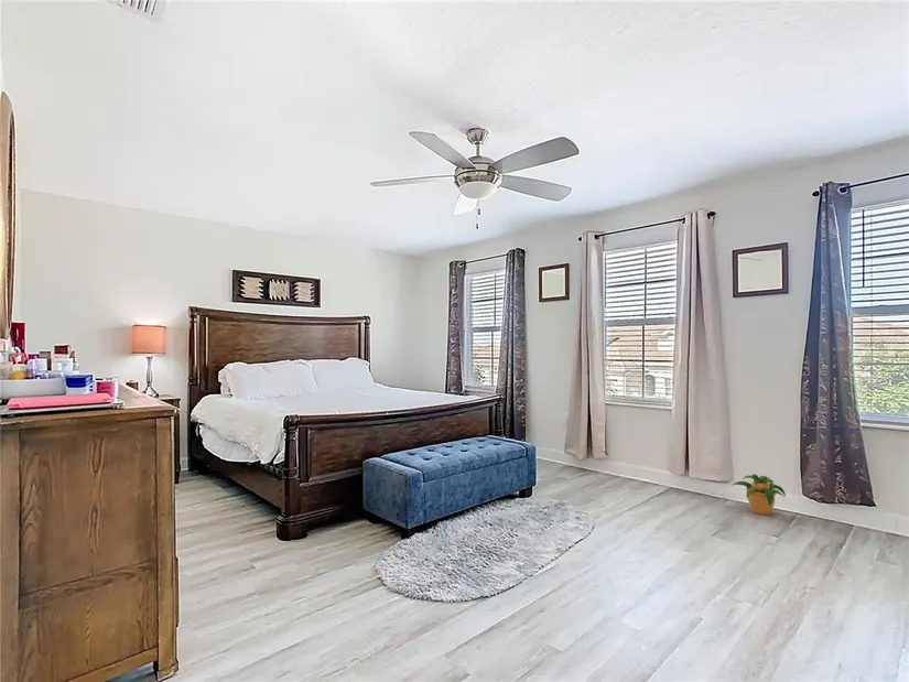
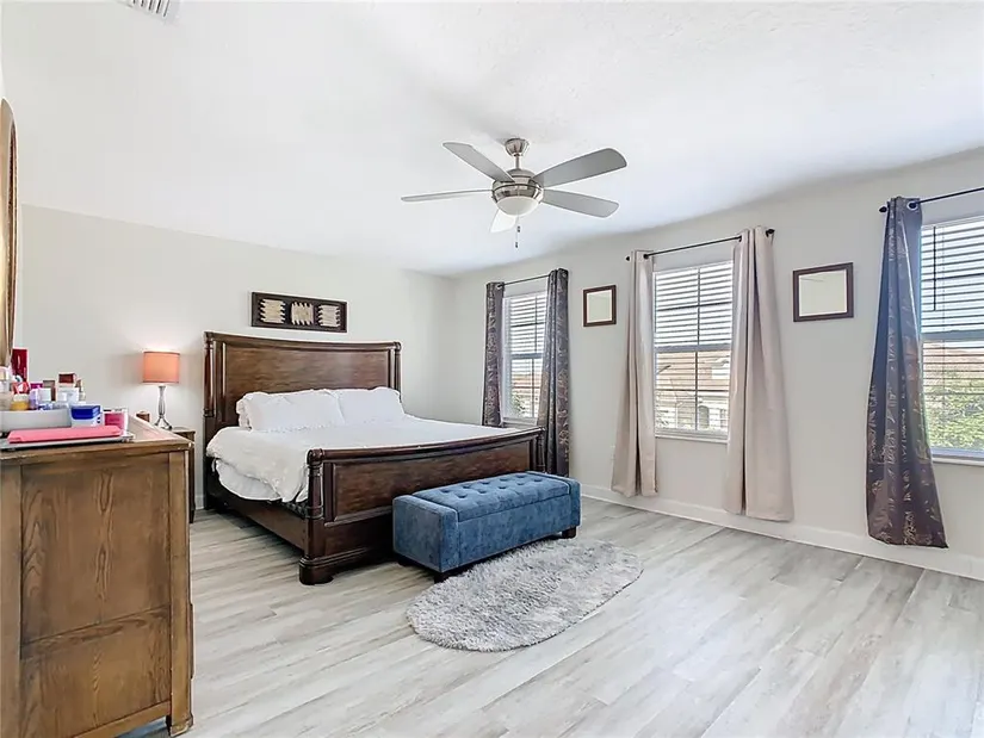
- potted plant (757, 491)
